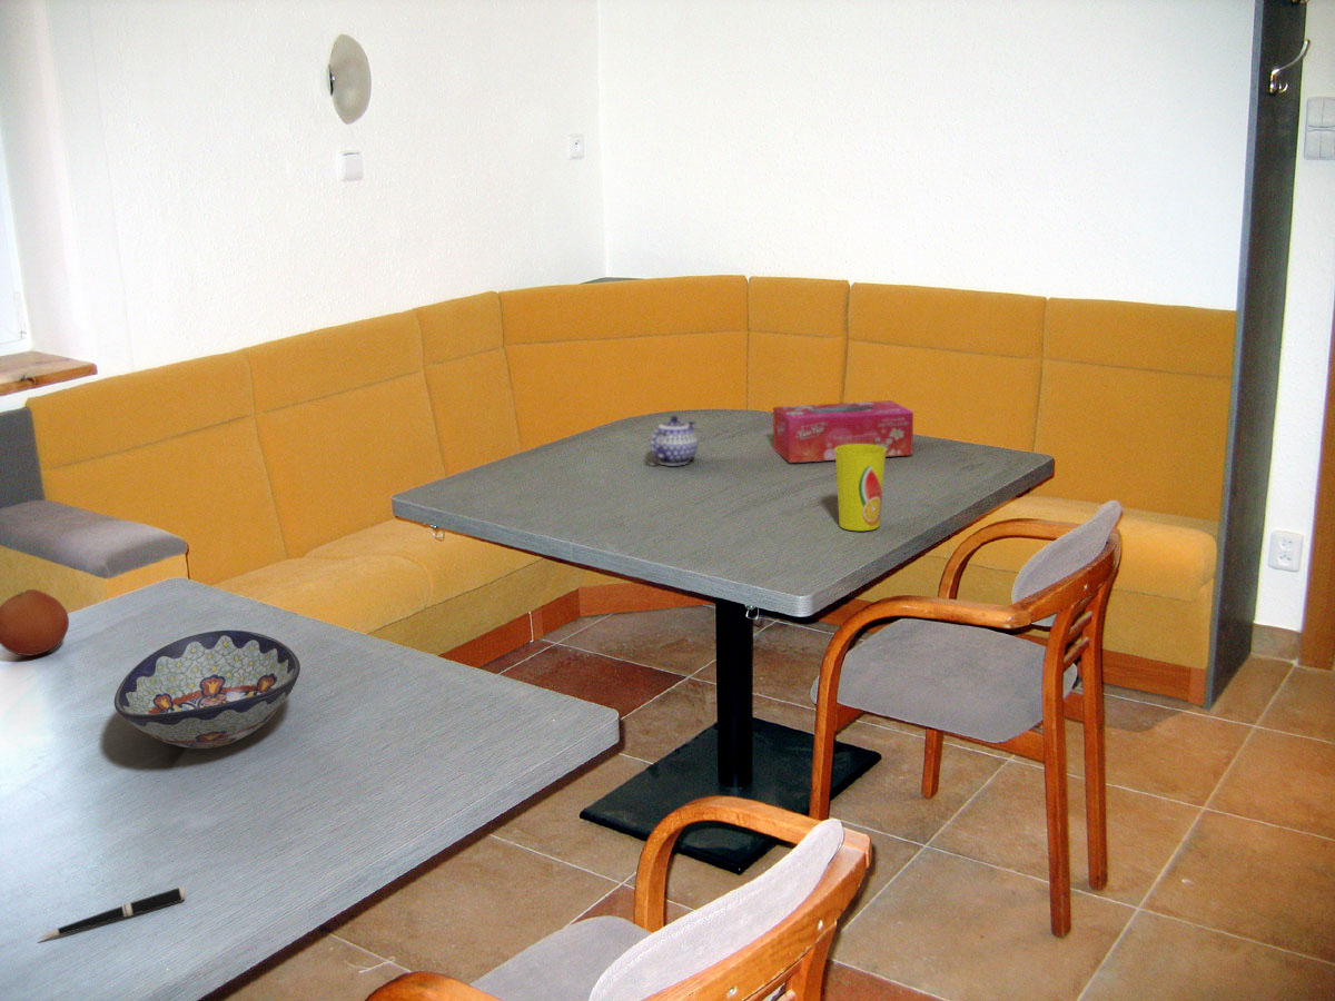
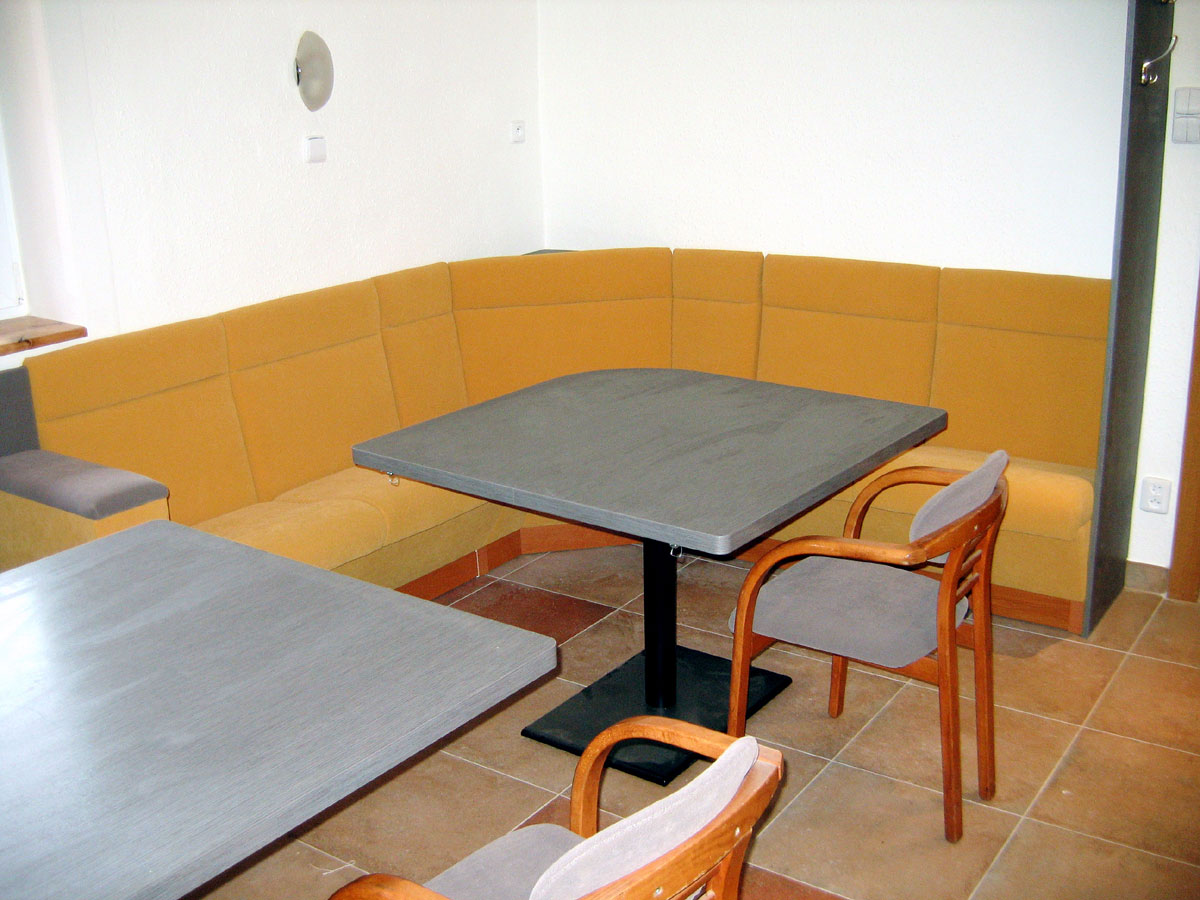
- tissue box (841, 430)
- decorative bowl (211, 700)
- fruit (30, 622)
- pen (112, 913)
- teapot (673, 439)
- cup (859, 487)
